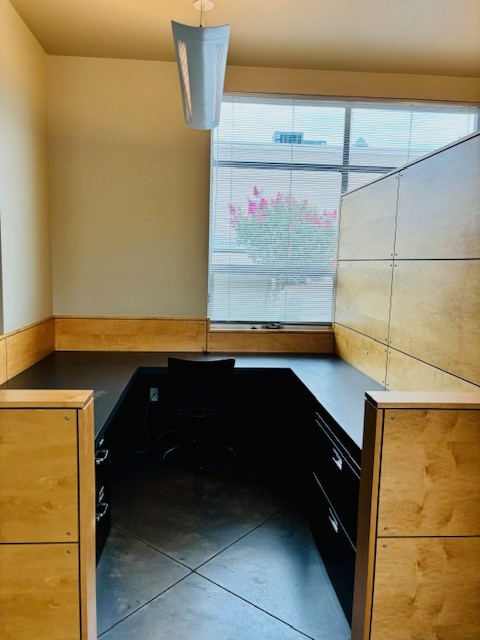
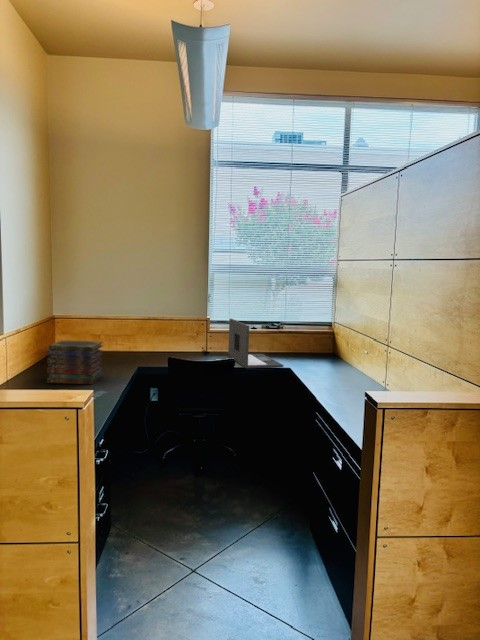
+ laptop (248, 341)
+ book stack (76, 361)
